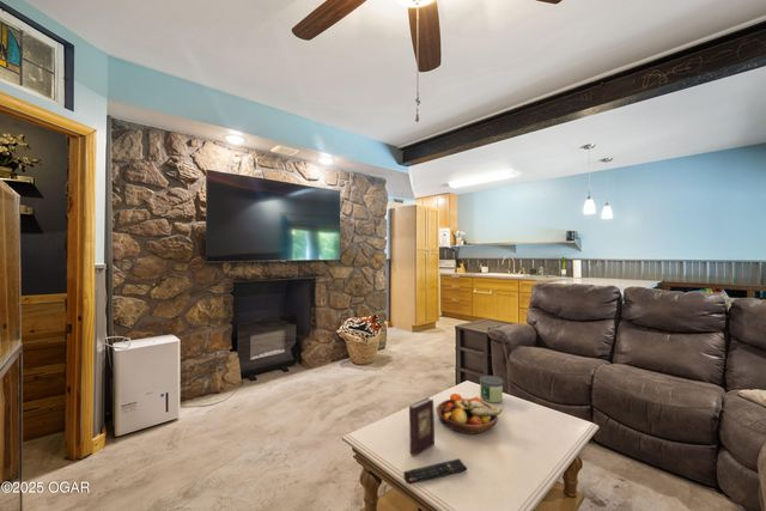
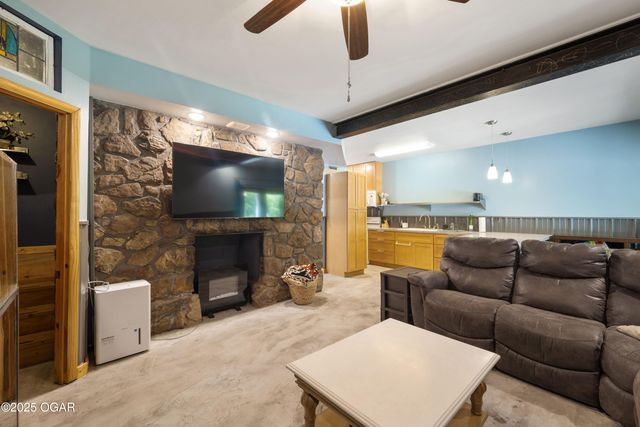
- remote control (434, 472)
- book (421, 425)
- candle (491, 389)
- fruit bowl (467, 408)
